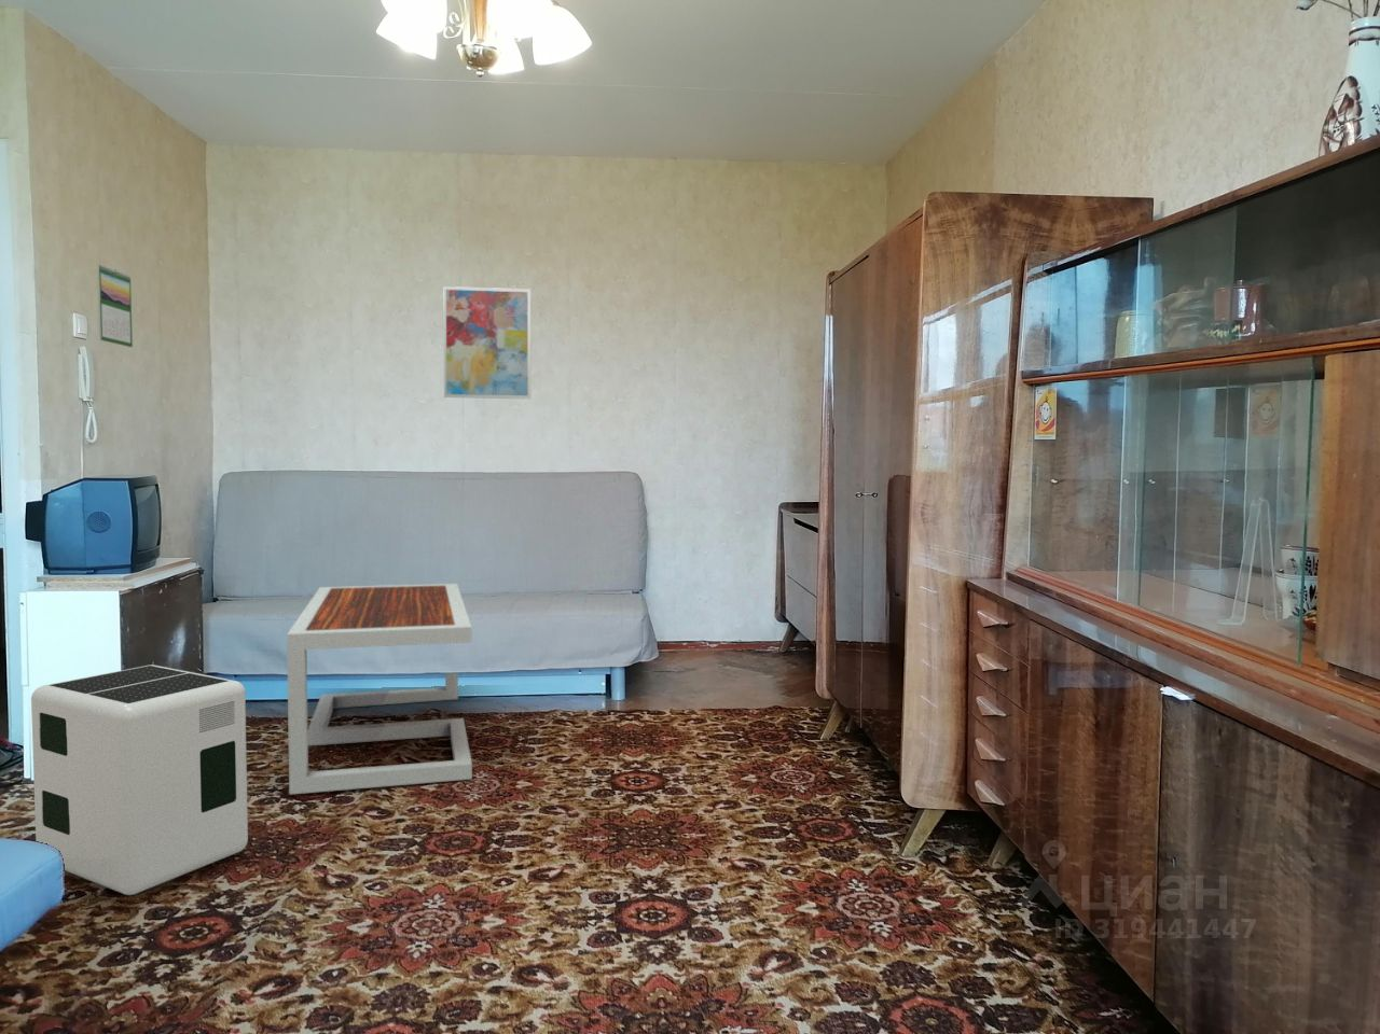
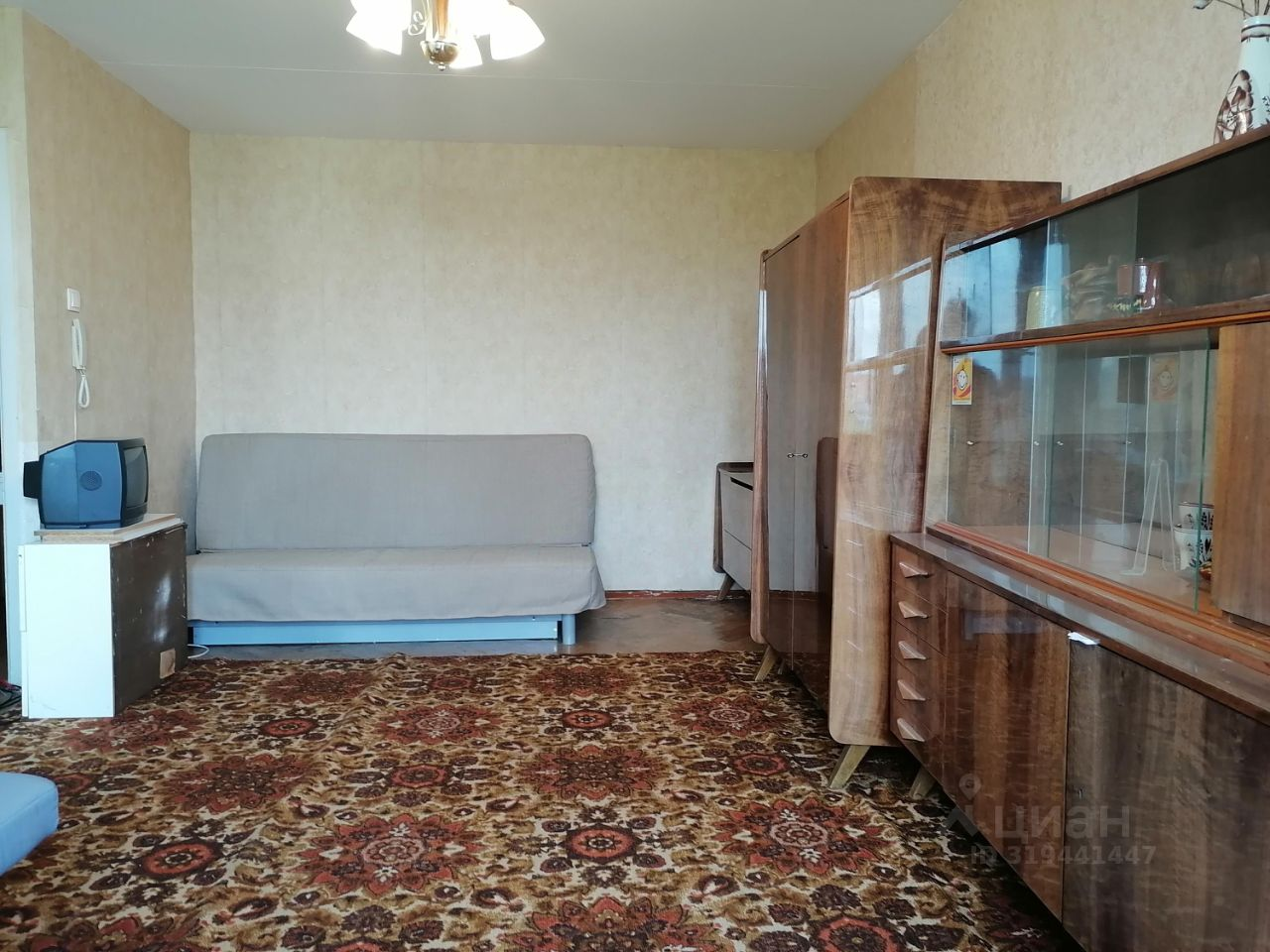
- wall art (487, 342)
- air purifier (143, 772)
- calendar (114, 306)
- coffee table (386, 691)
